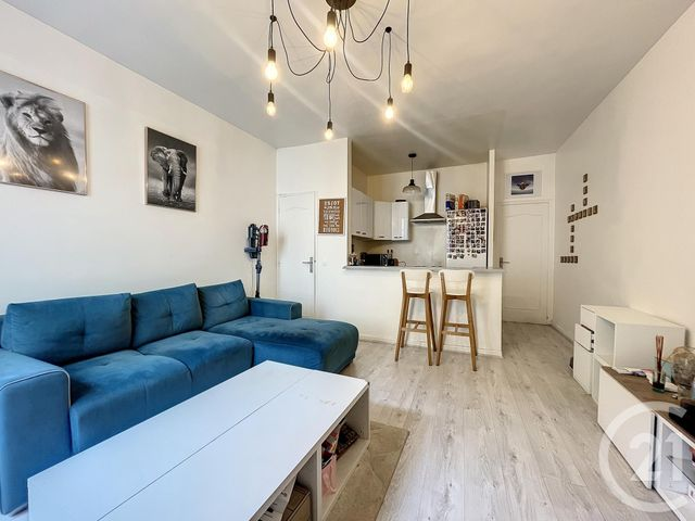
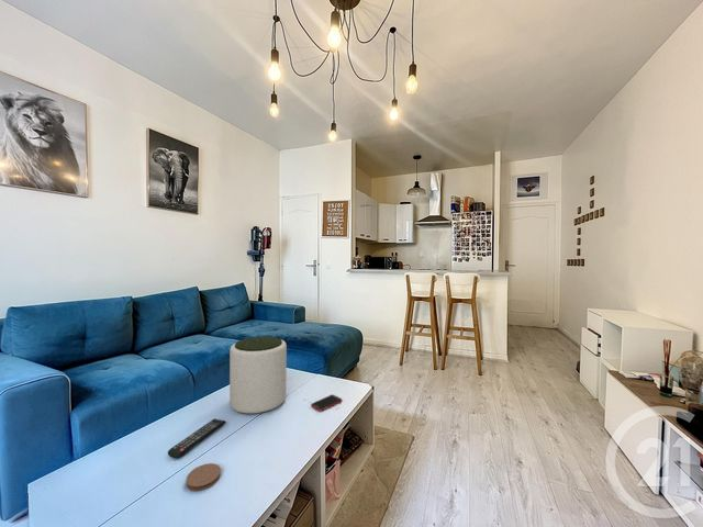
+ coaster (203, 475)
+ cell phone (326, 402)
+ plant pot (258, 371)
+ remote control (199, 436)
